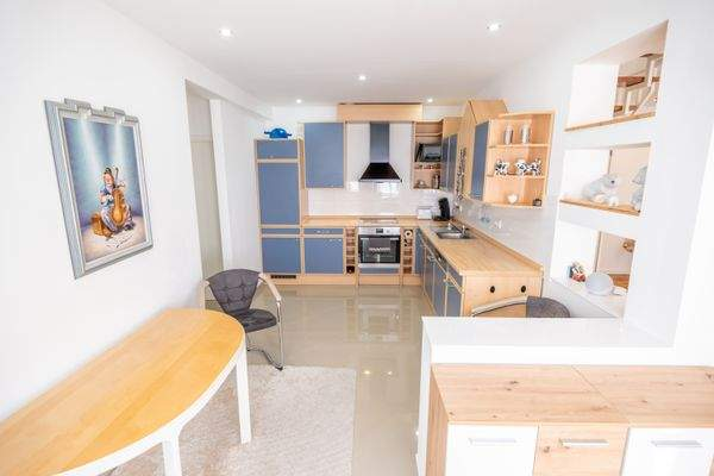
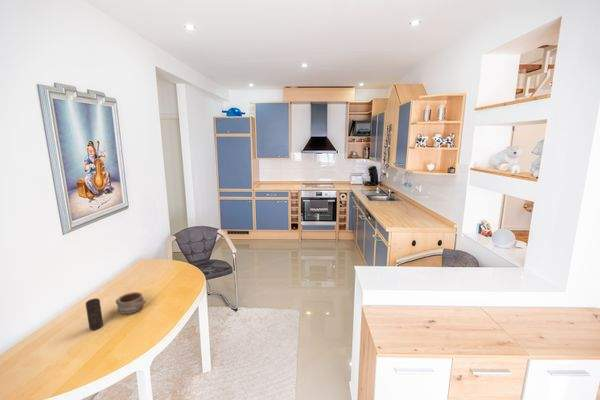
+ candle (94, 314)
+ pottery (130, 303)
